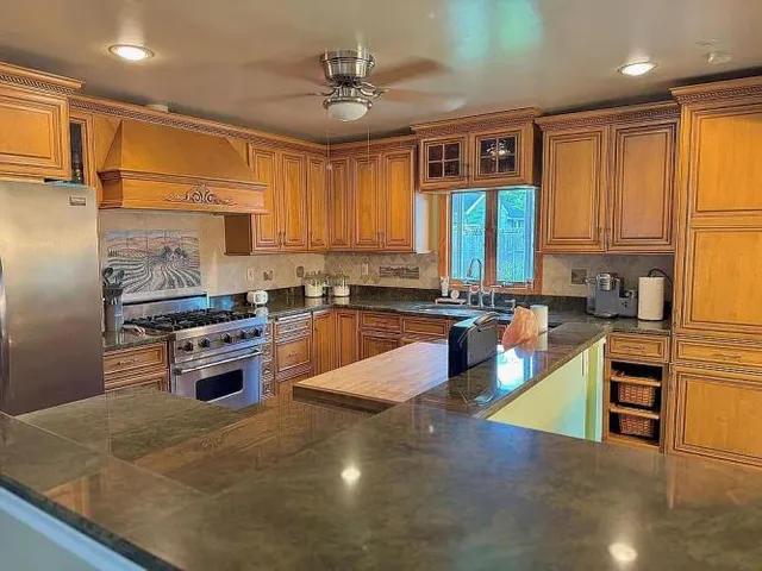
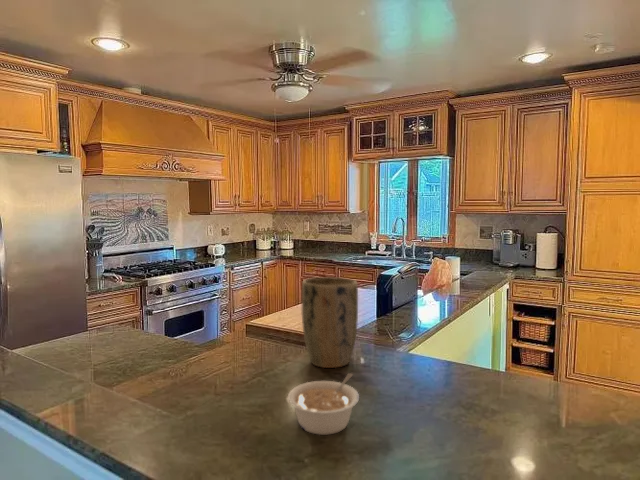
+ plant pot (329, 321)
+ legume (323, 404)
